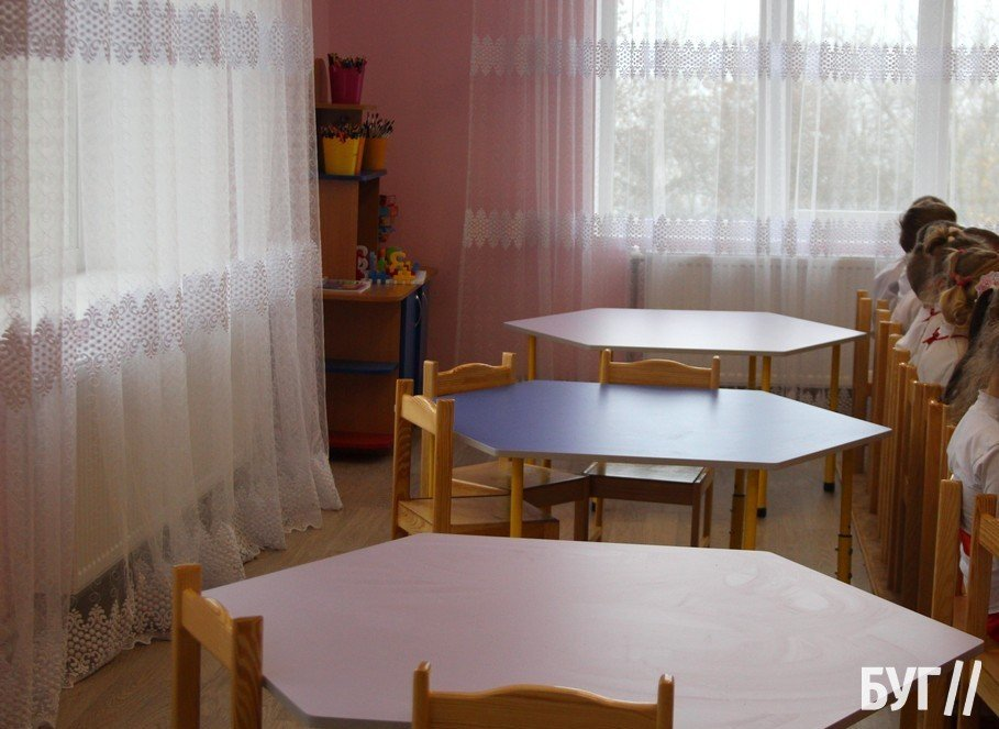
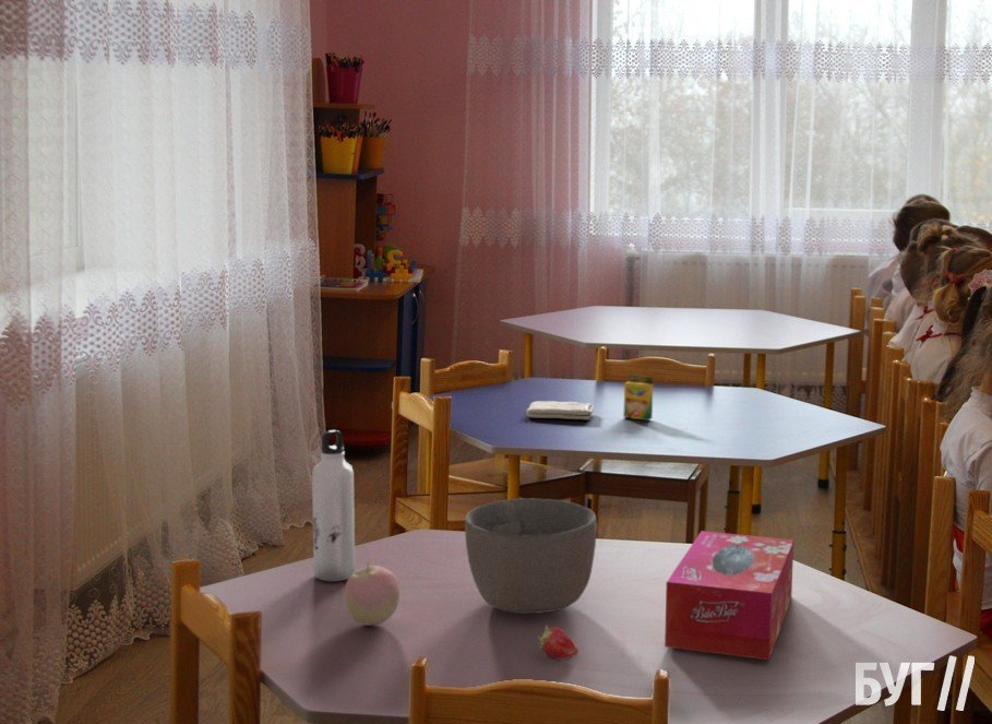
+ fruit (558, 641)
+ washcloth (560, 410)
+ apple (372, 592)
+ water bottle (333, 503)
+ tissue box (732, 590)
+ crayon box (637, 396)
+ bowl (529, 559)
